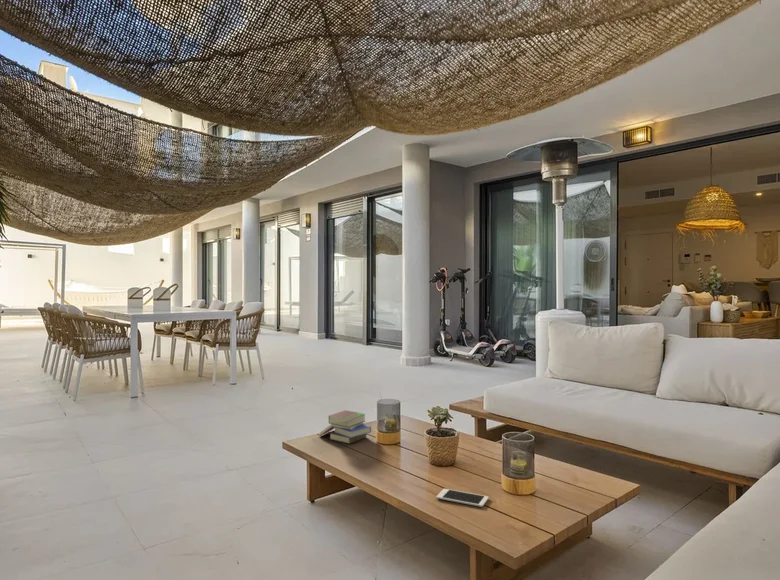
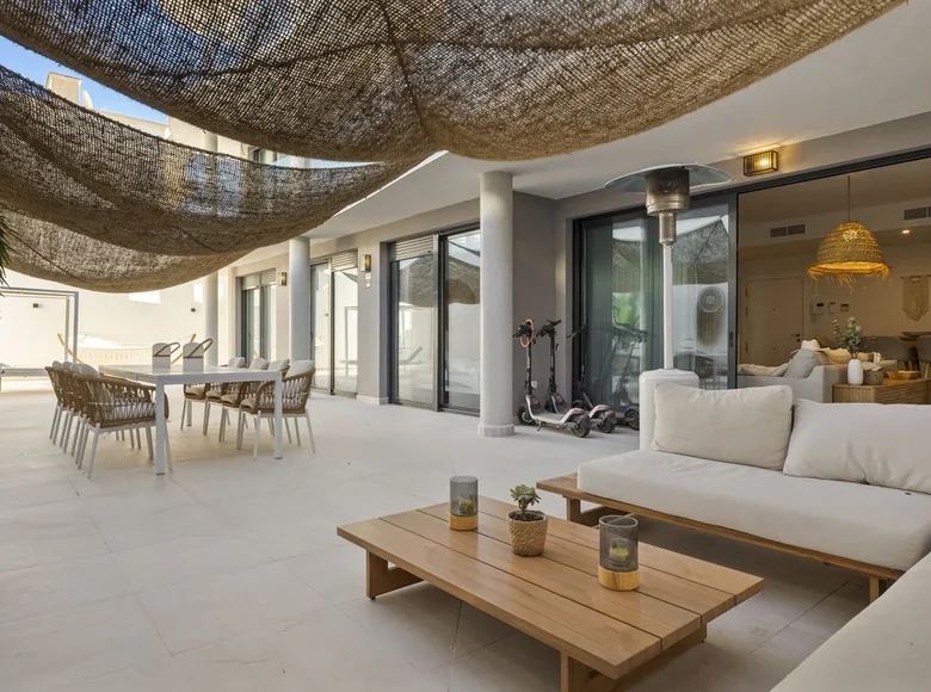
- cell phone (462, 497)
- book (340, 424)
